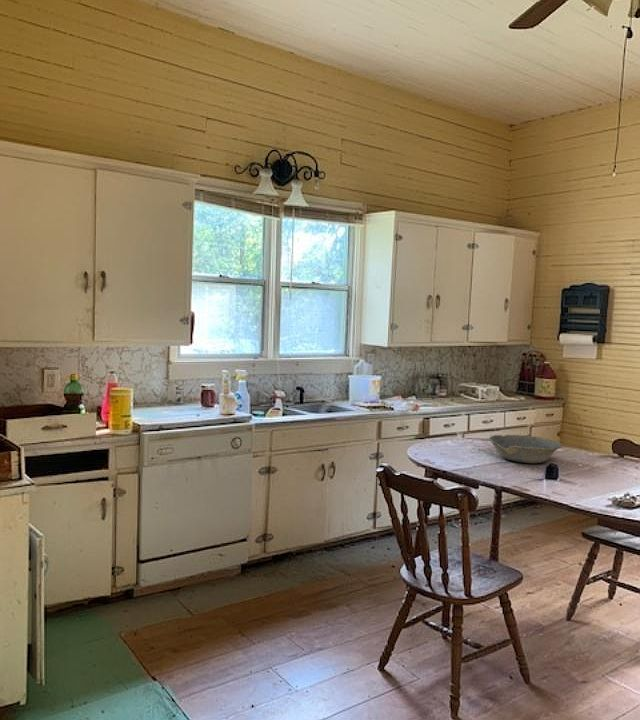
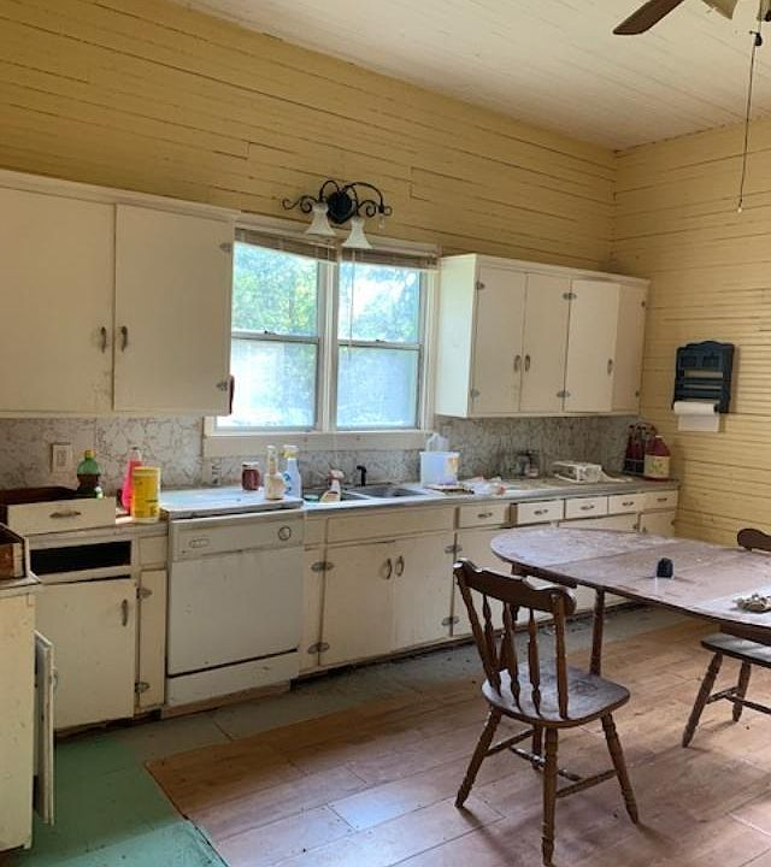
- bowl (524, 449)
